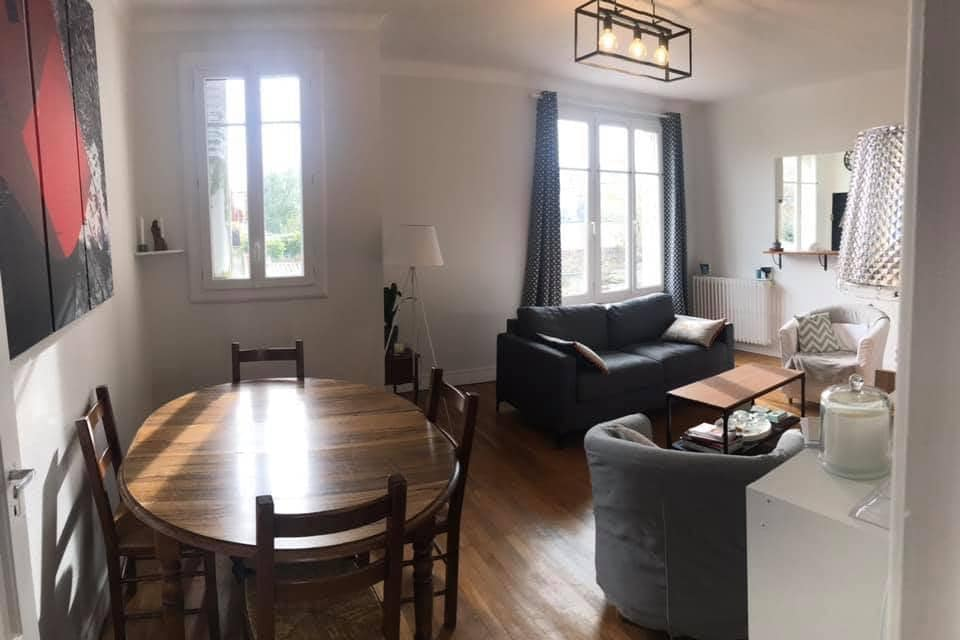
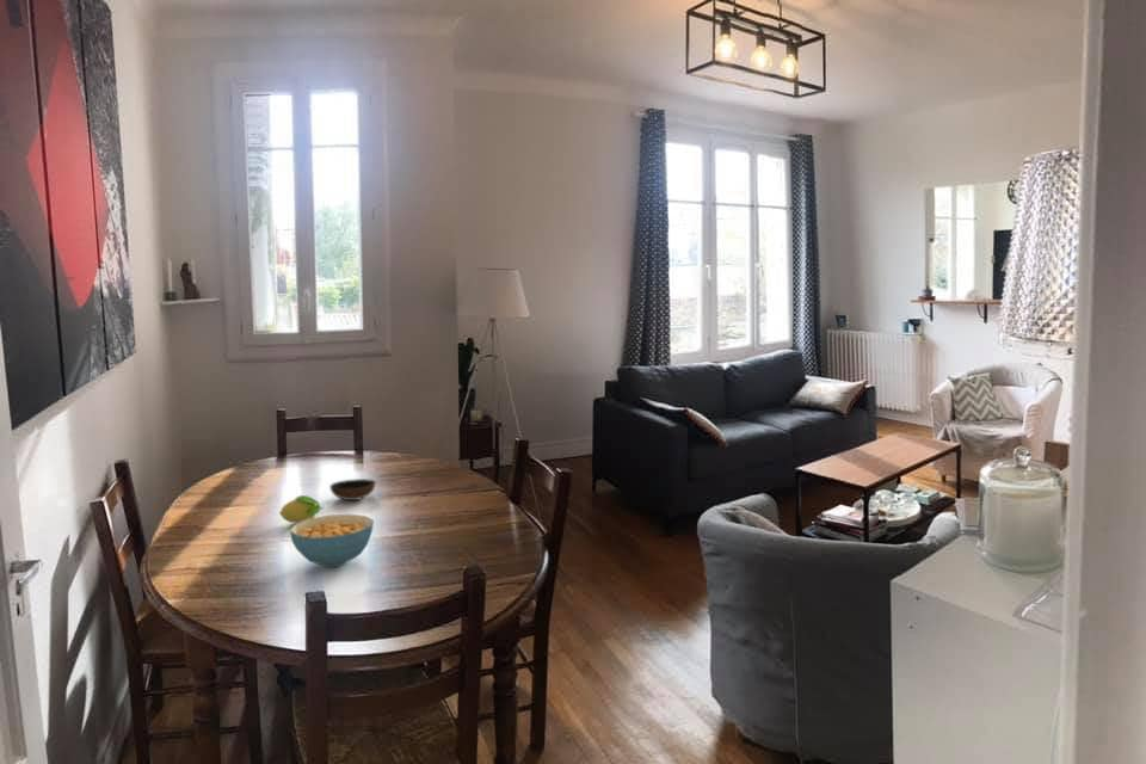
+ fruit (301, 510)
+ cereal bowl (333, 543)
+ bowl (353, 491)
